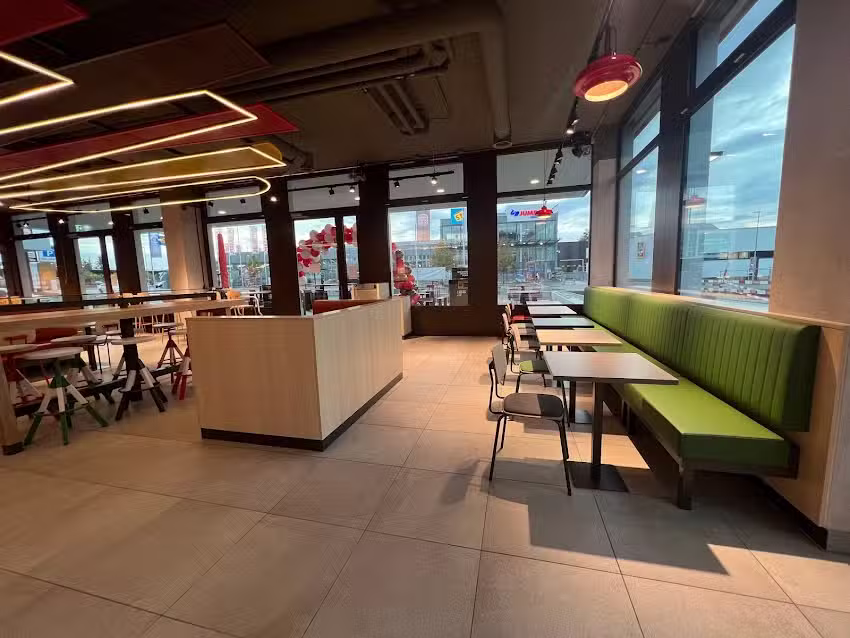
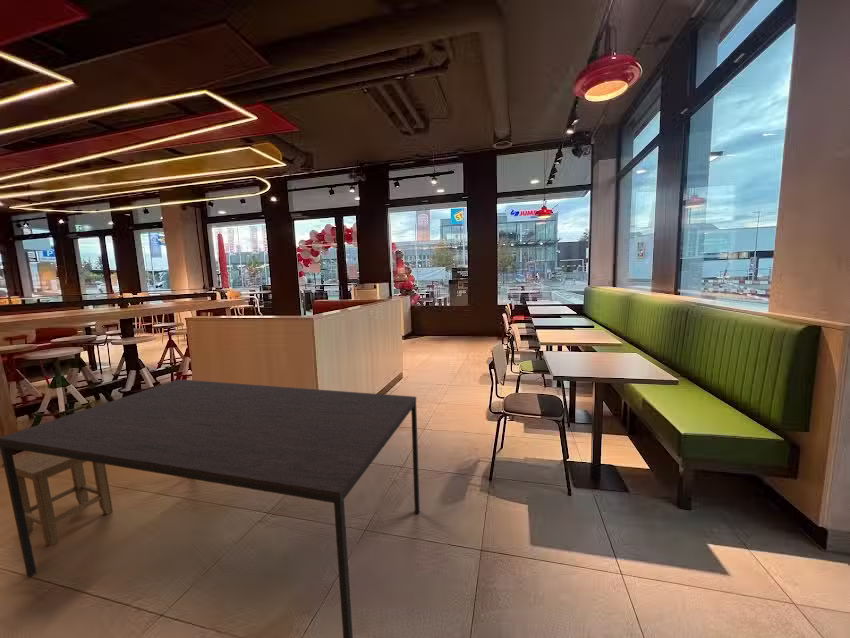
+ dining table (236, 479)
+ stool (64, 491)
